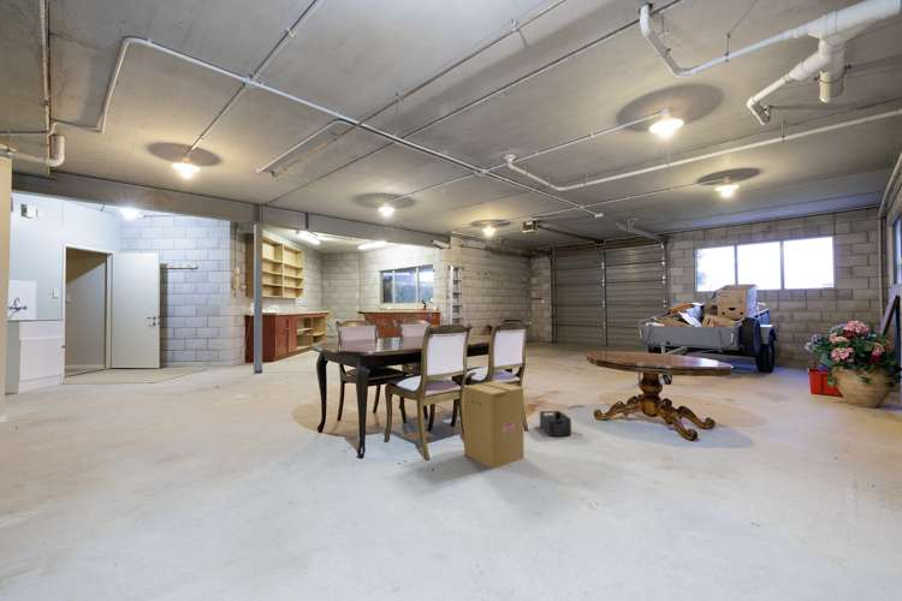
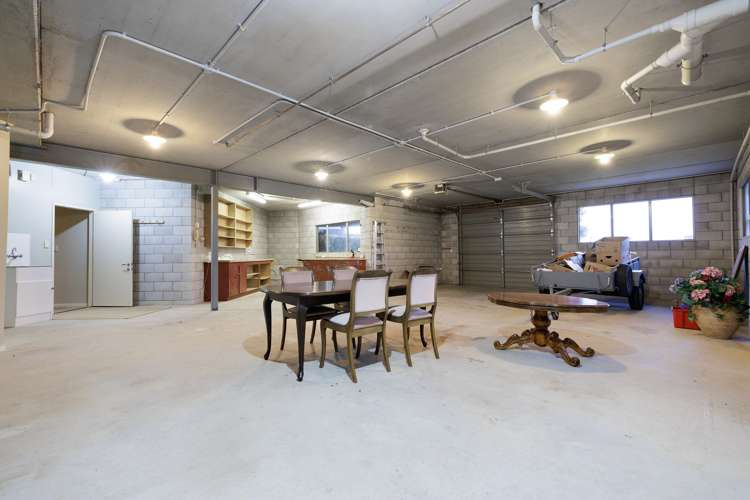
- storage bin (554, 422)
- cardboard box (493, 421)
